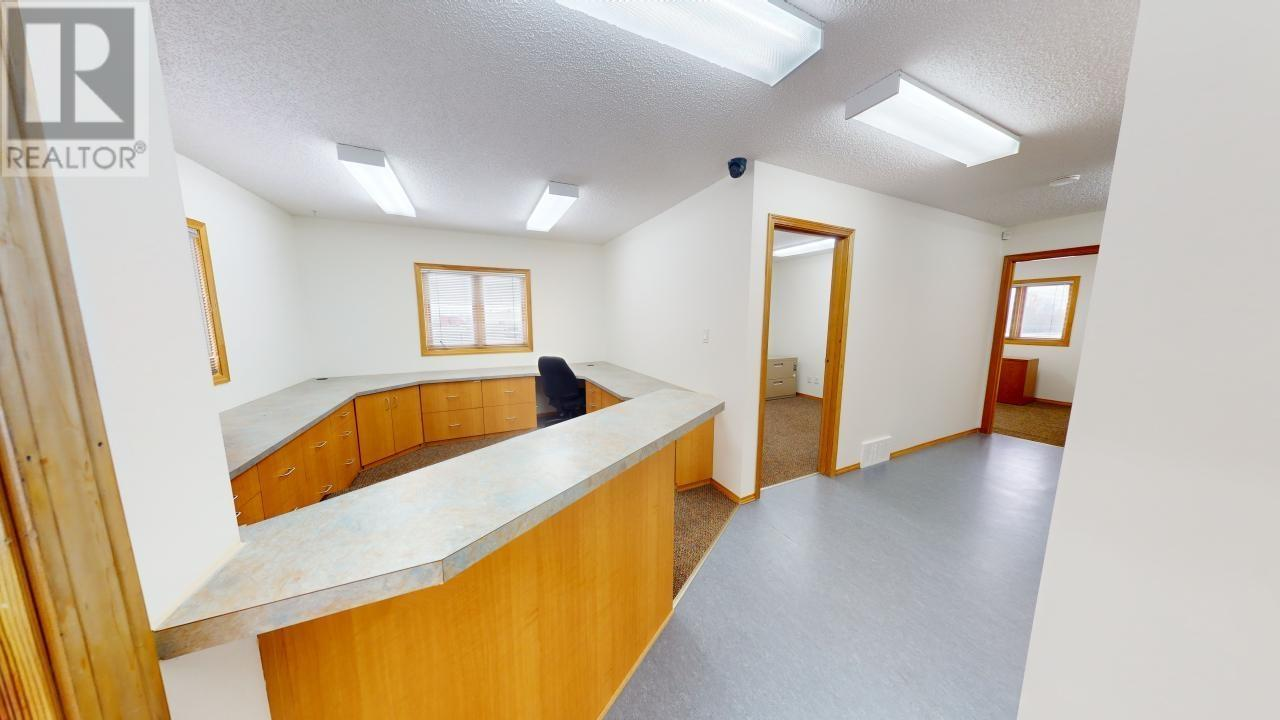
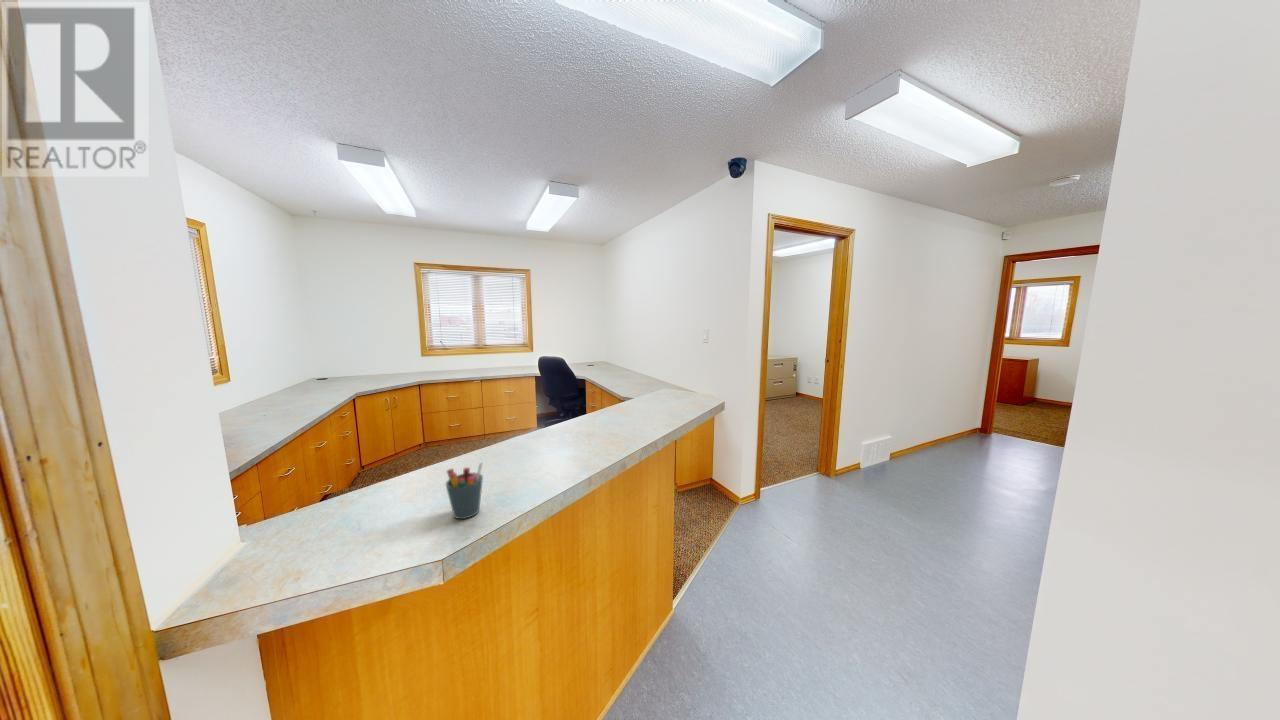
+ pen holder (464, 487)
